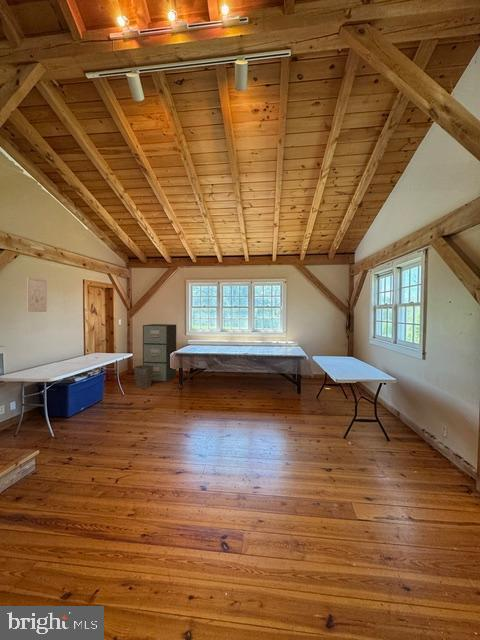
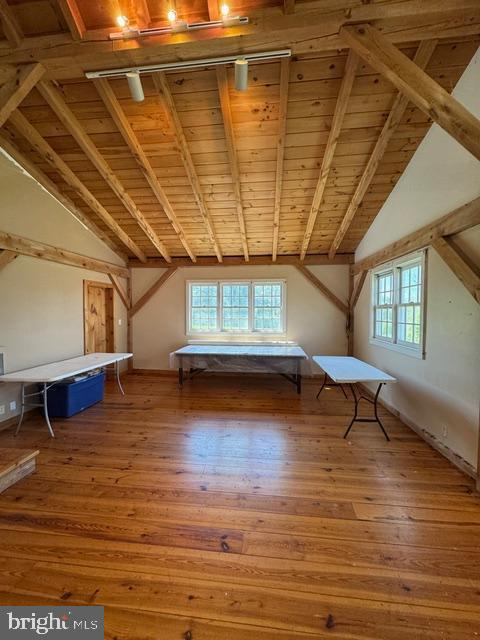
- filing cabinet (159, 351)
- wall art (37, 295)
- waste bin (143, 376)
